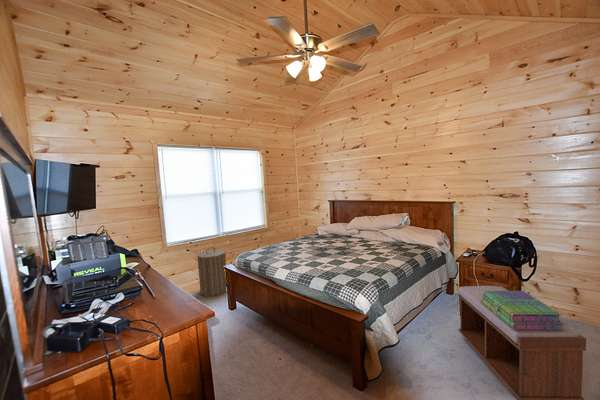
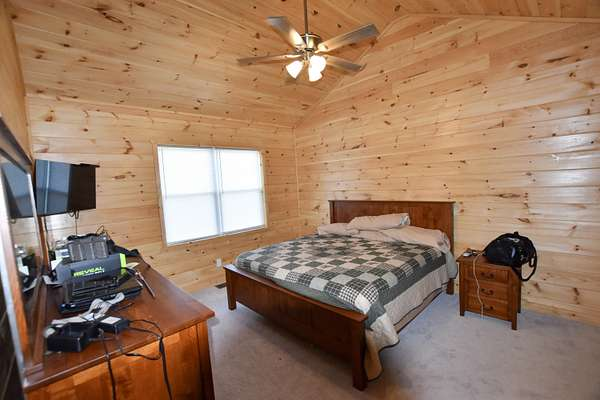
- laundry hamper (212, 269)
- stack of books (518, 308)
- bench (508, 335)
